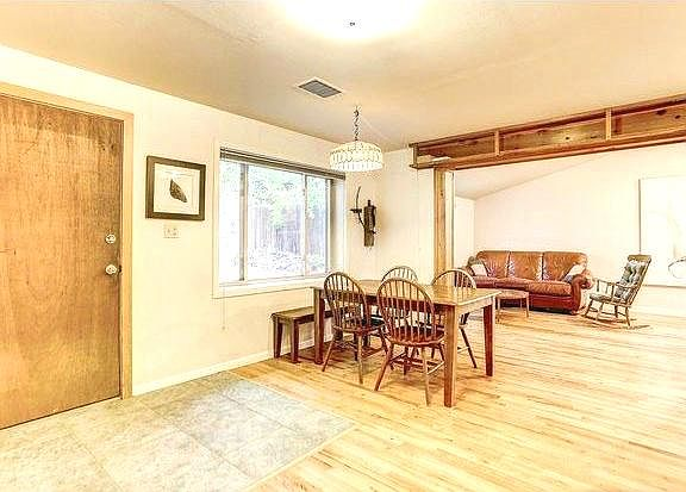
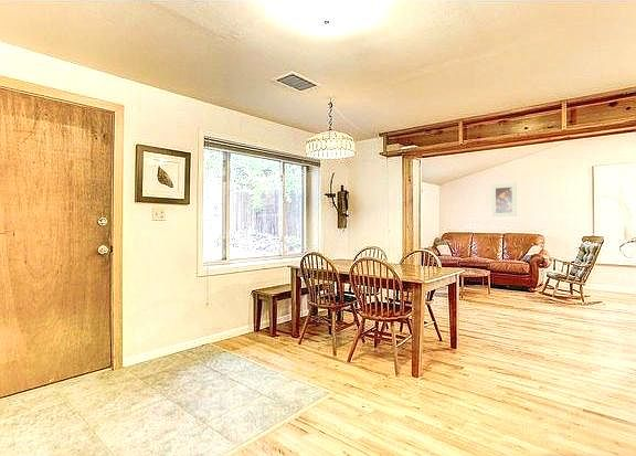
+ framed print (504, 200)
